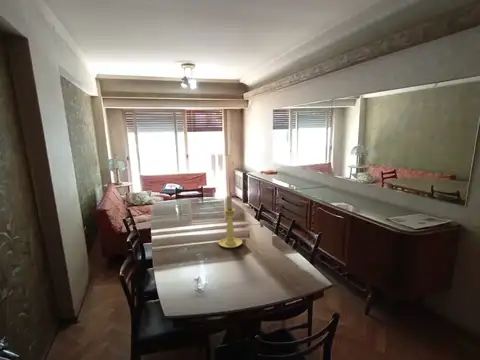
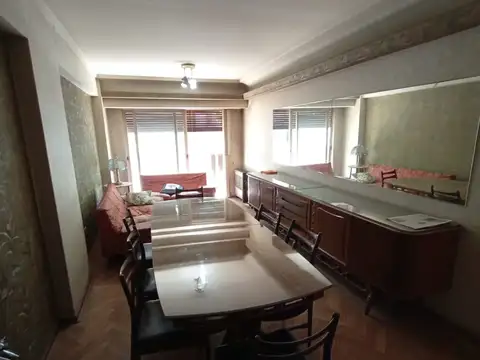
- candle holder (229, 219)
